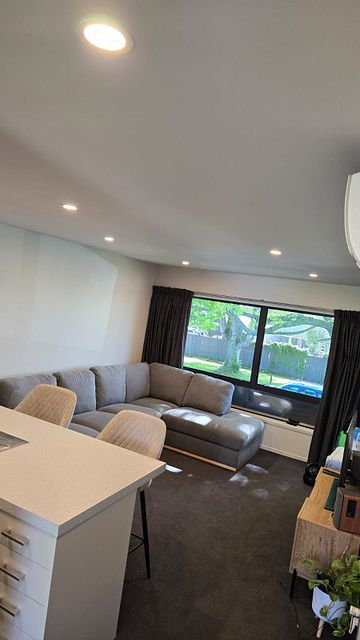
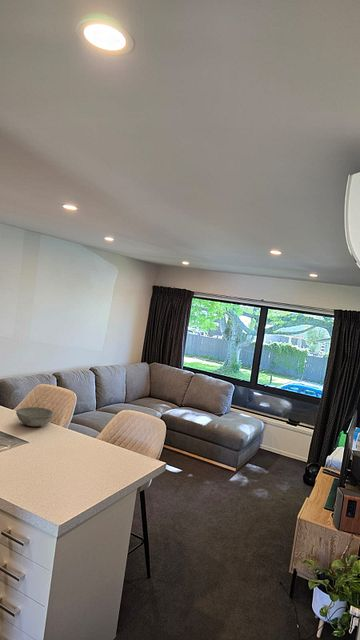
+ bowl (34, 418)
